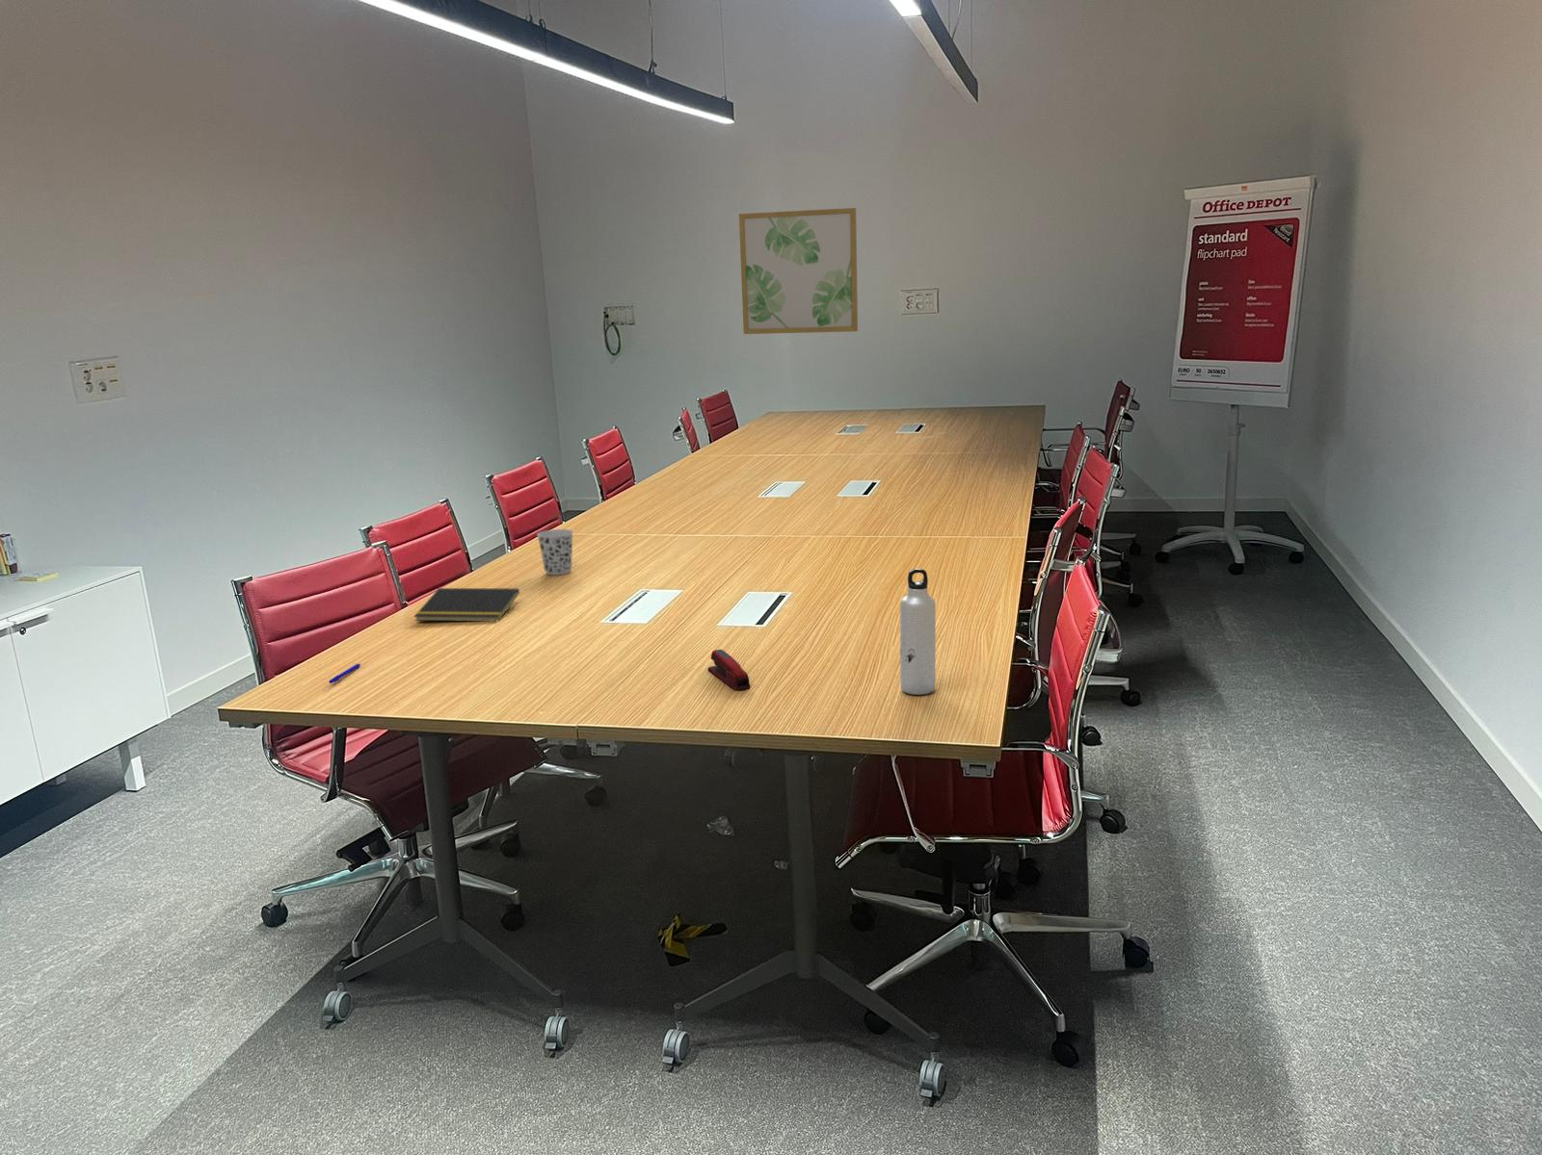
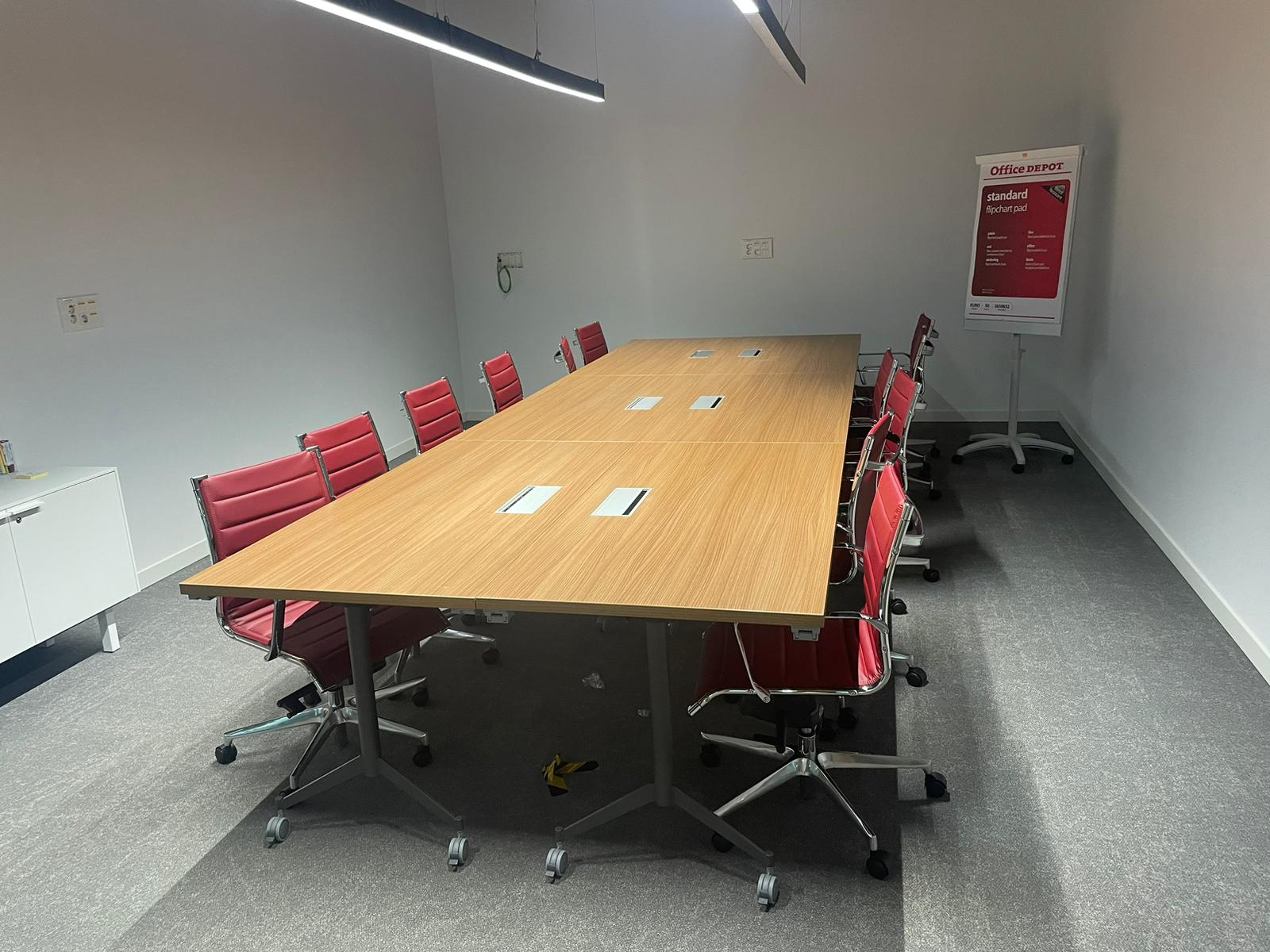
- wall art (798, 273)
- pen (345, 672)
- water bottle (918, 630)
- stapler (727, 668)
- notepad (467, 603)
- cup (556, 552)
